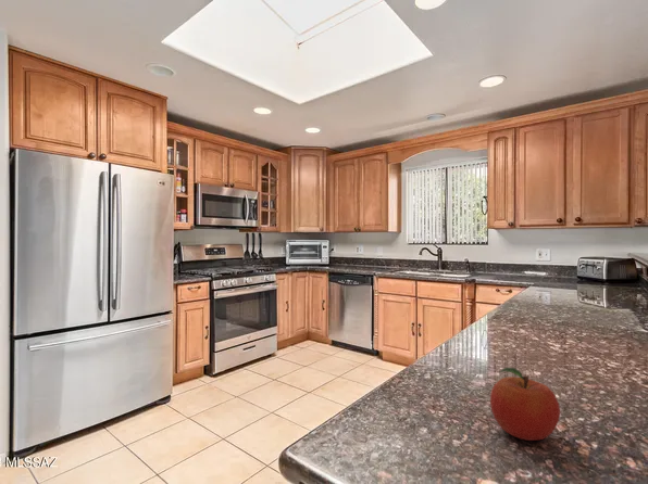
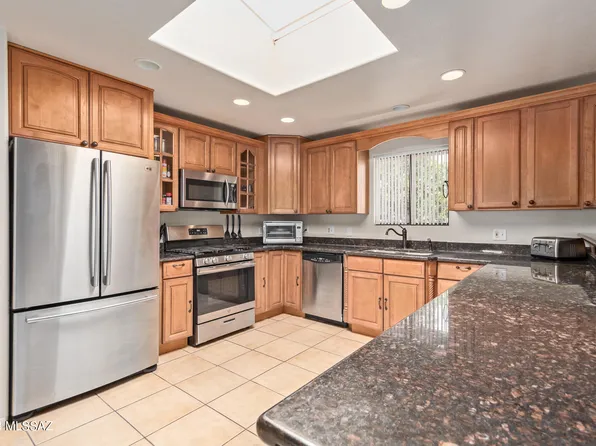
- fruit (523, 402)
